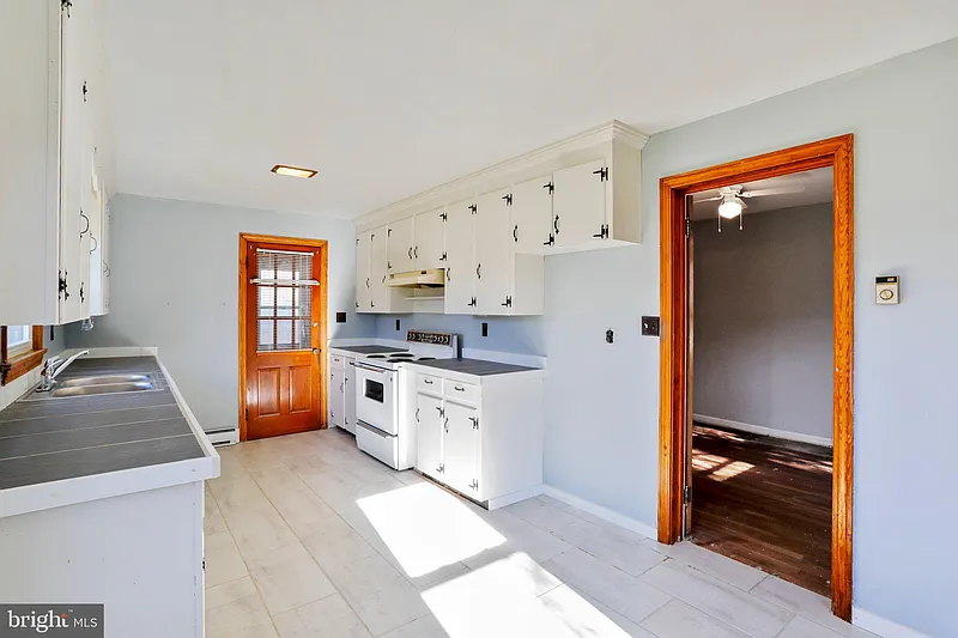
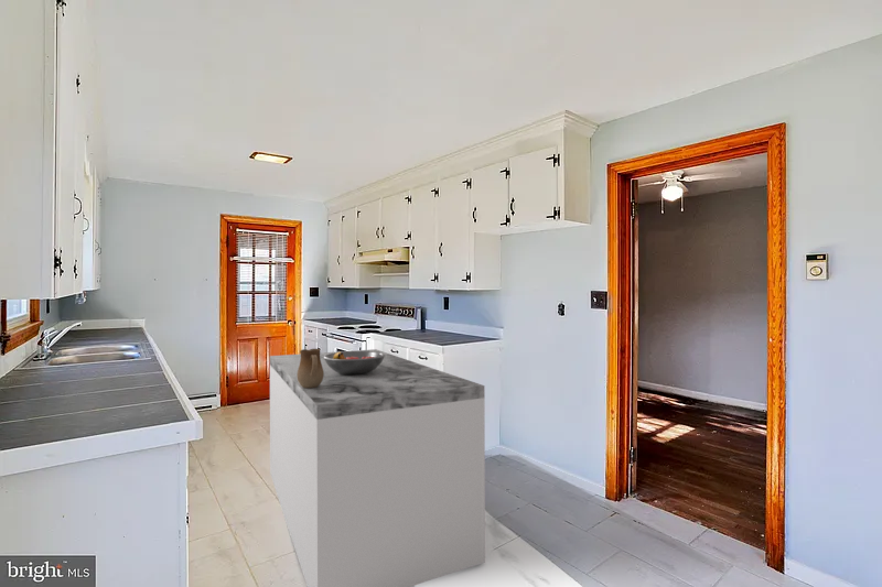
+ ceramic jug (311, 368)
+ fruit bowl (354, 361)
+ dining table (356, 438)
